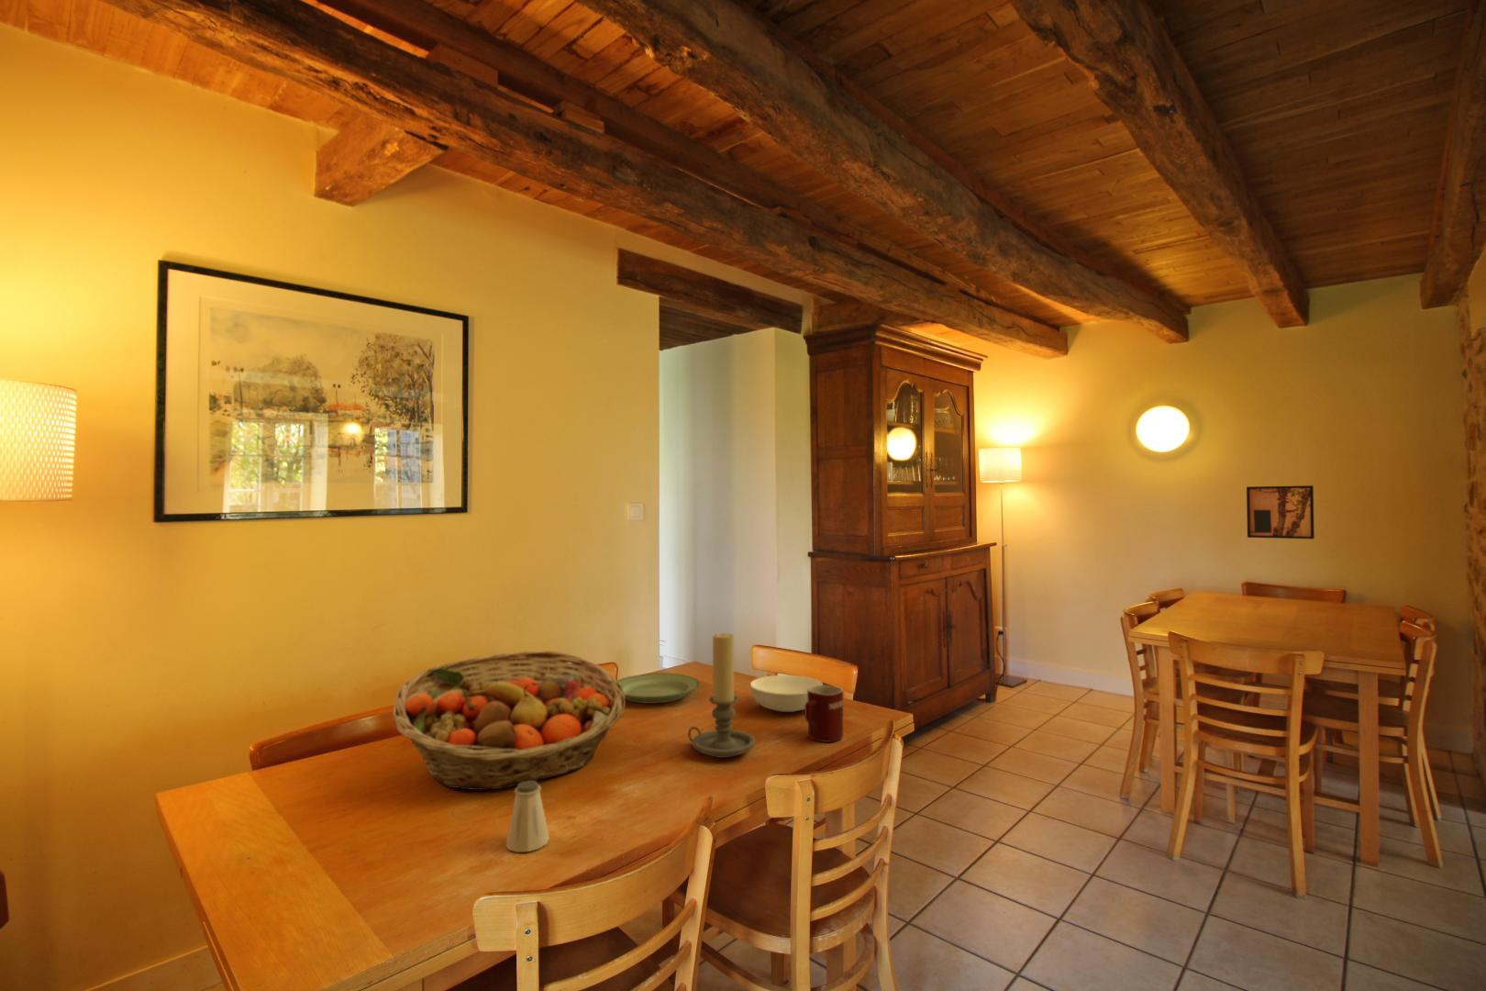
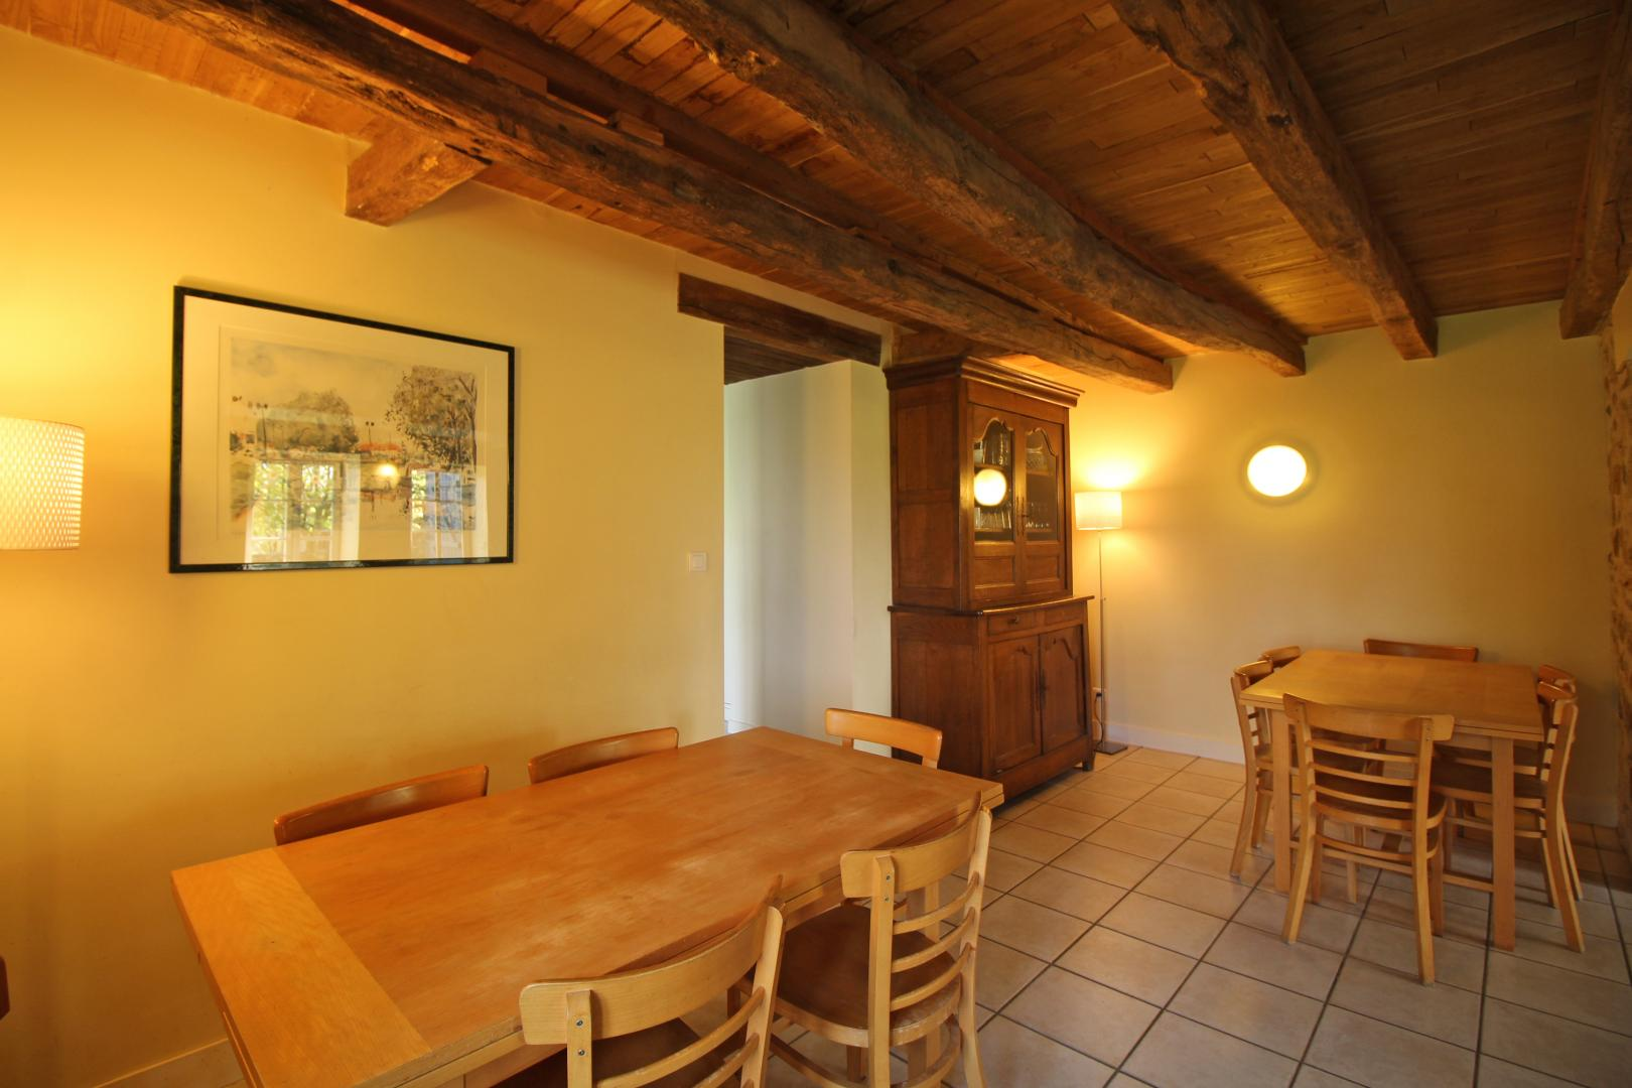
- fruit basket (514, 713)
- saltshaker (527, 813)
- wall art (1279, 512)
- candle holder (719, 690)
- serving bowl (786, 696)
- plate (655, 689)
- mug (822, 713)
